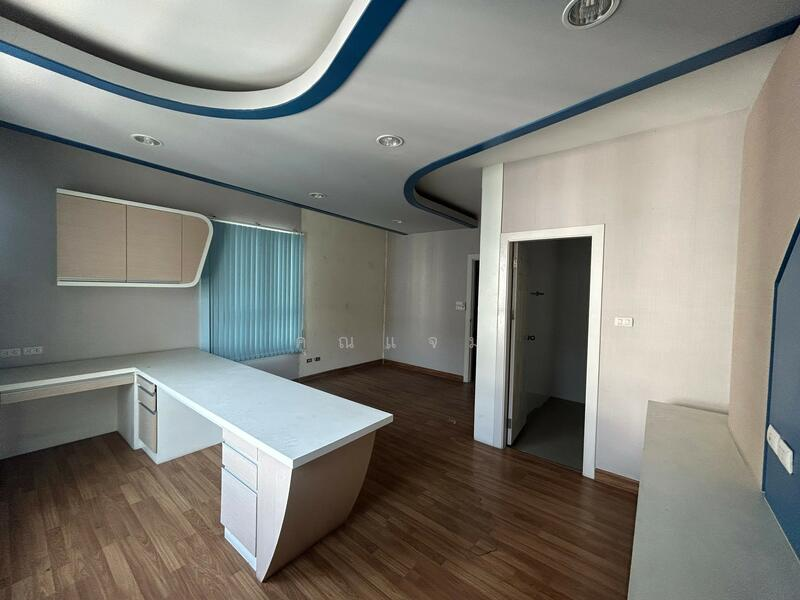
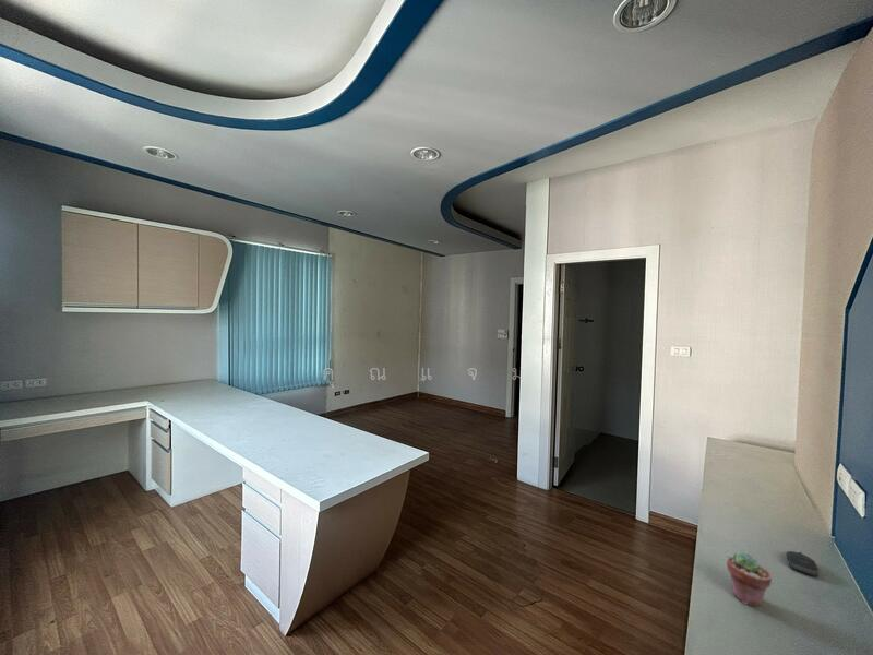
+ potted succulent (748, 575)
+ computer mouse (801, 560)
